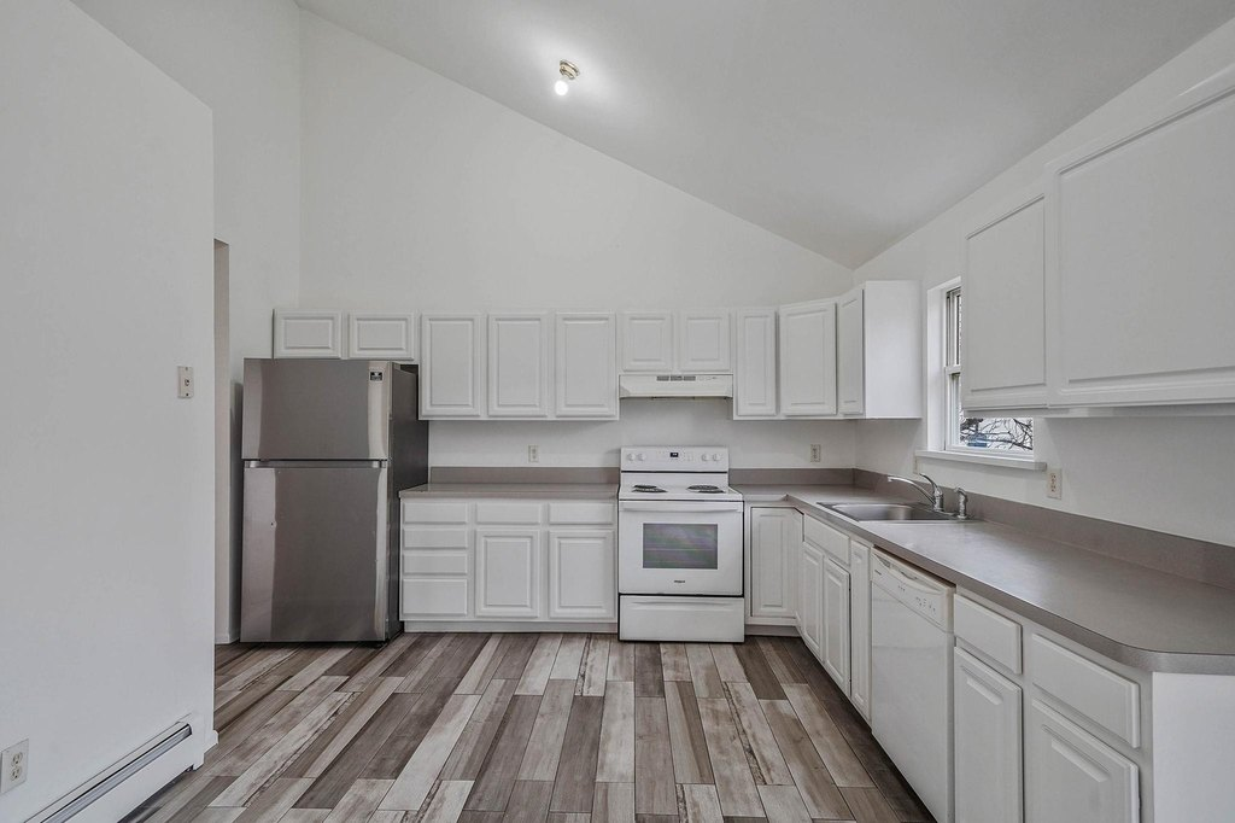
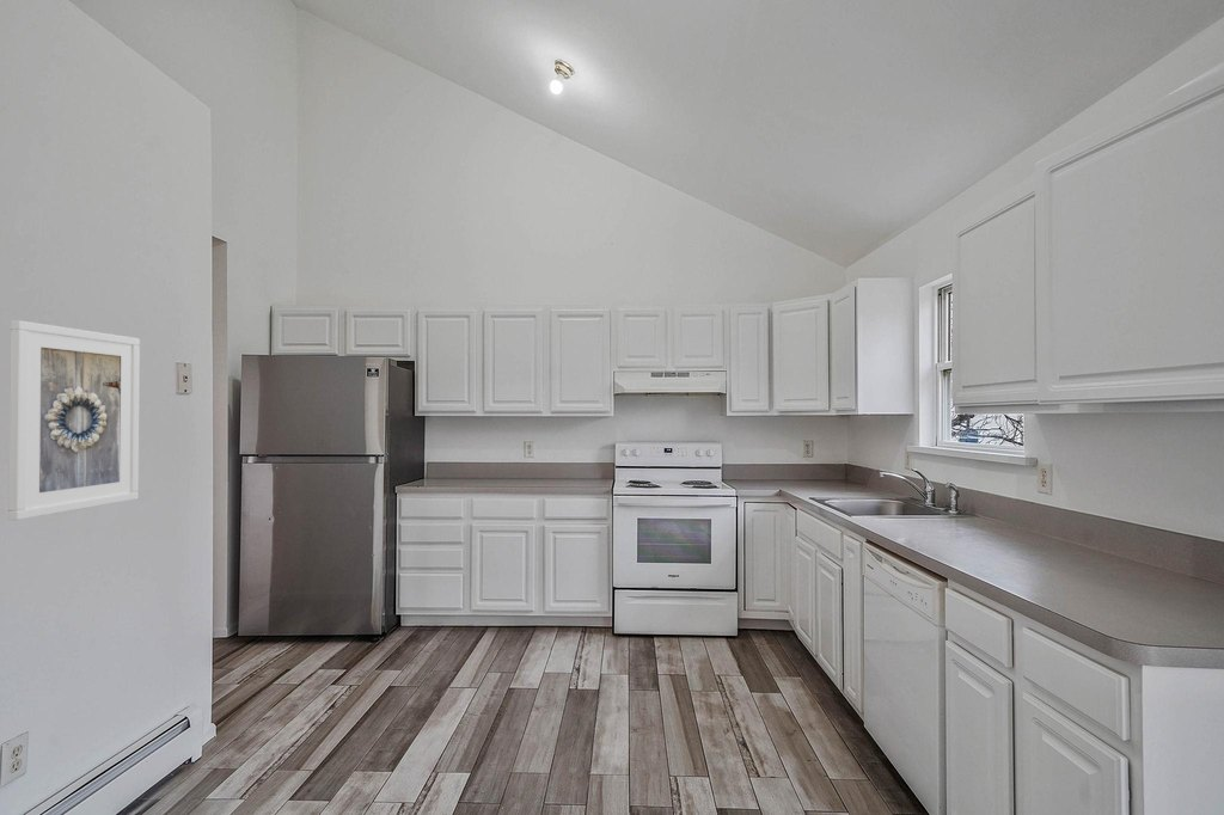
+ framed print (81, 418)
